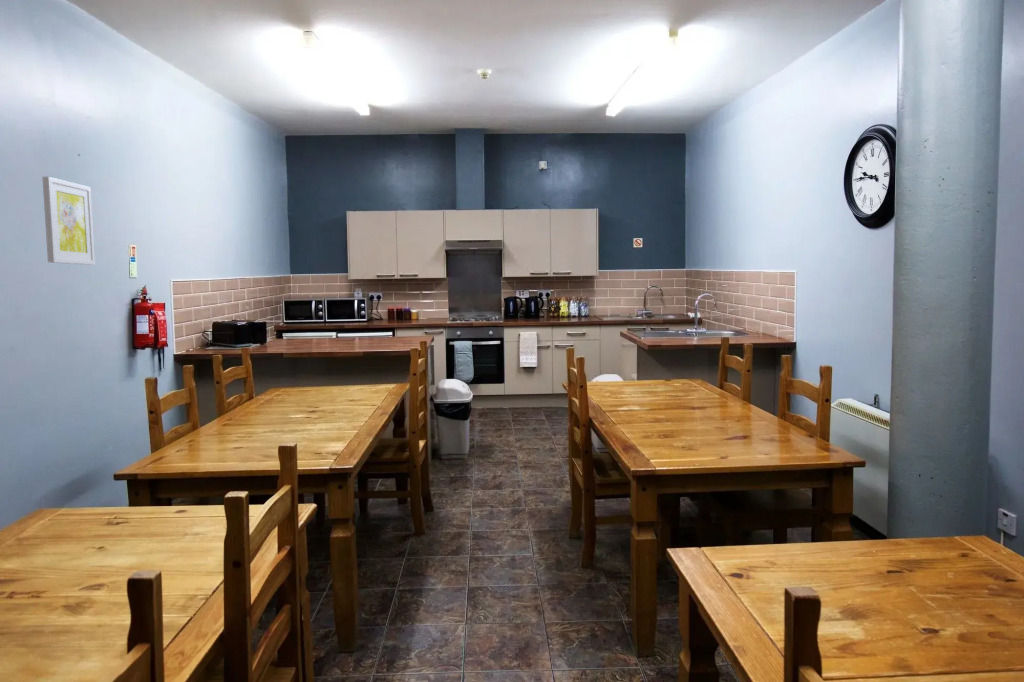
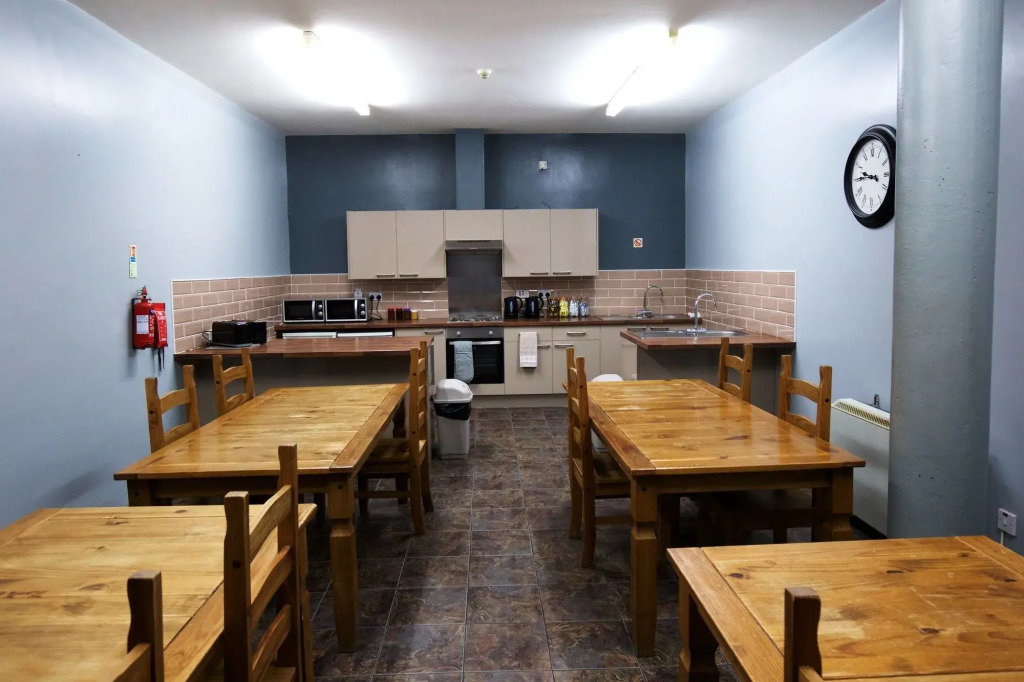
- wall art (70, 222)
